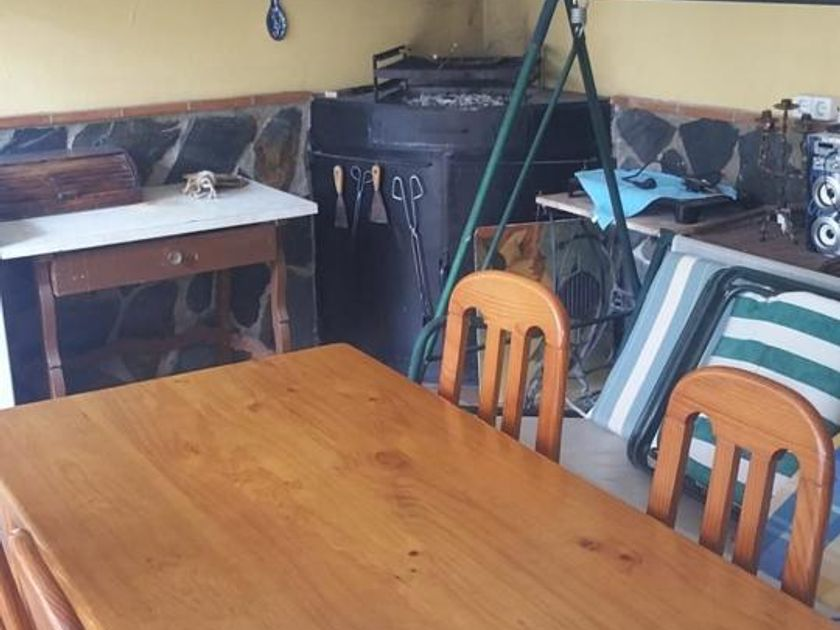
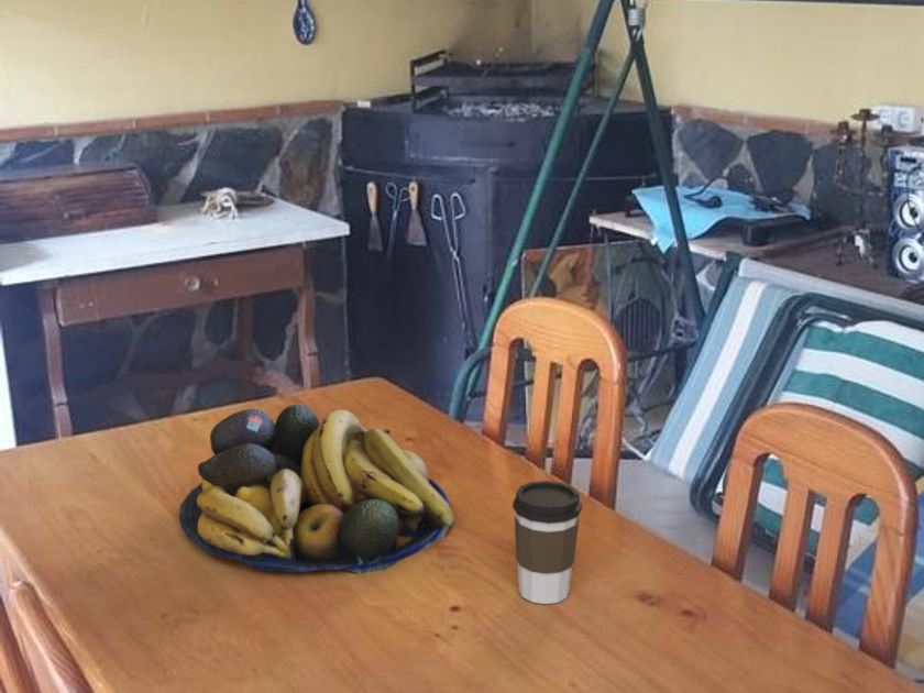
+ coffee cup (546, 542)
+ fruit bowl (317, 466)
